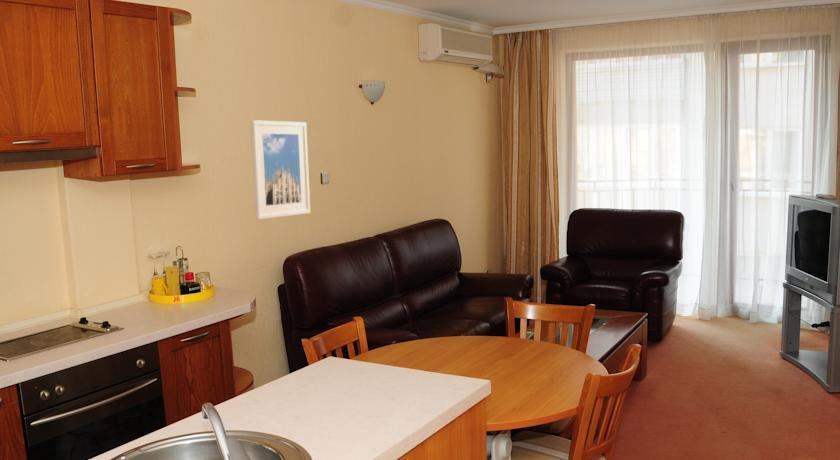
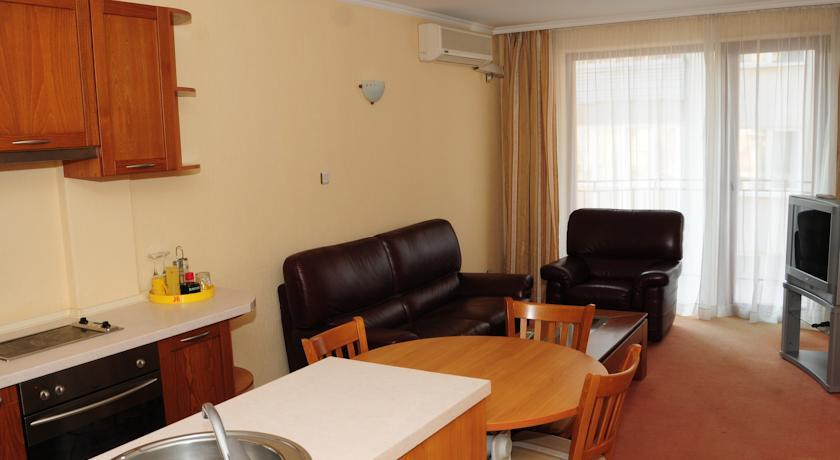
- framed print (281, 169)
